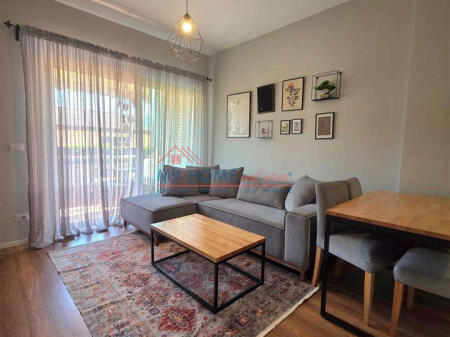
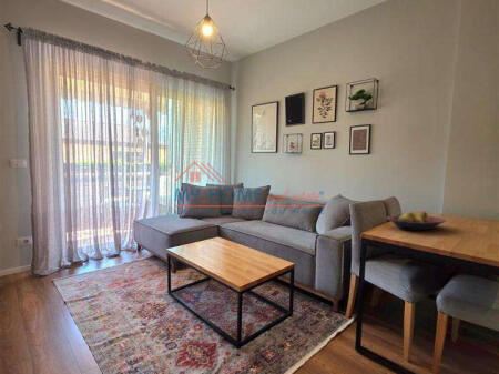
+ fruit bowl (416, 219)
